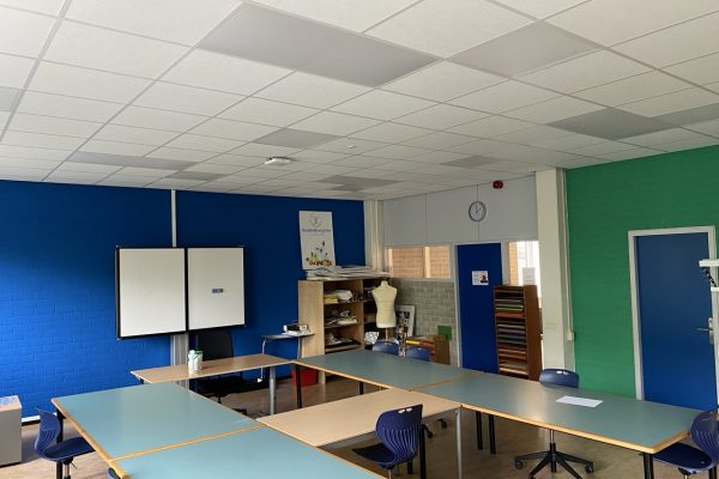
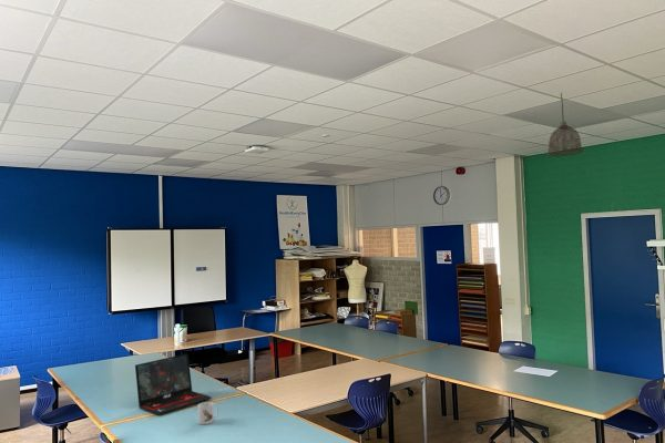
+ laptop (174, 382)
+ mug (208, 412)
+ pendant lamp (563, 123)
